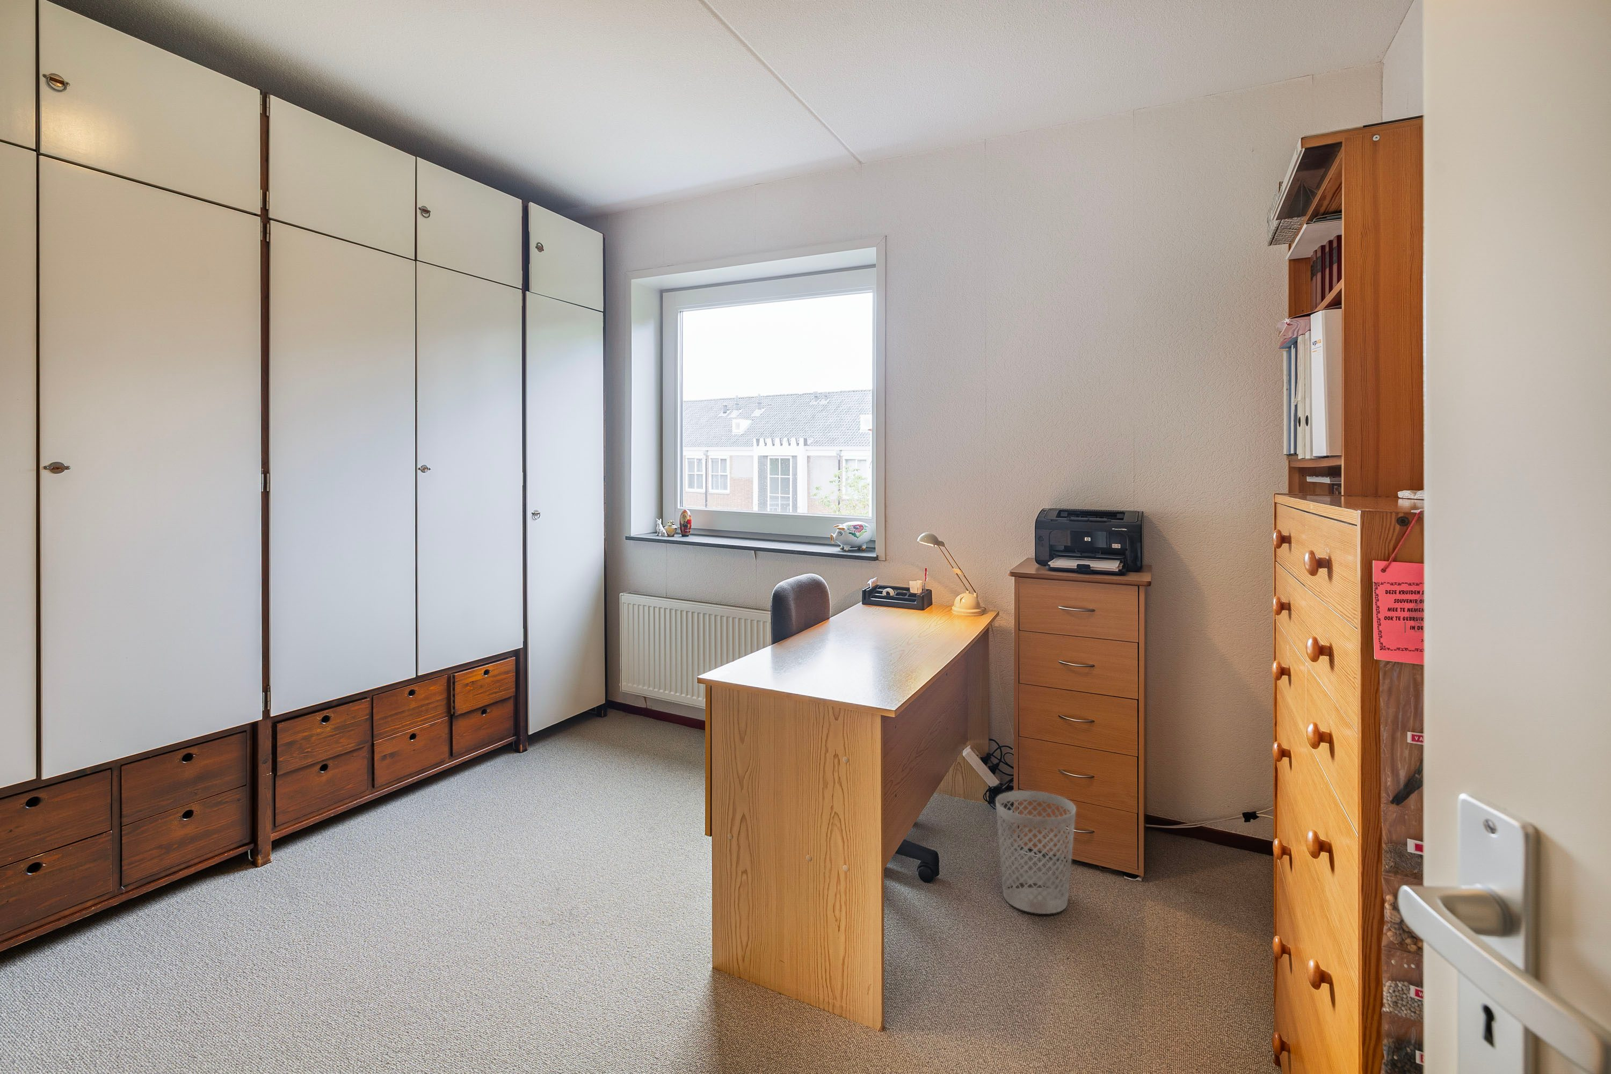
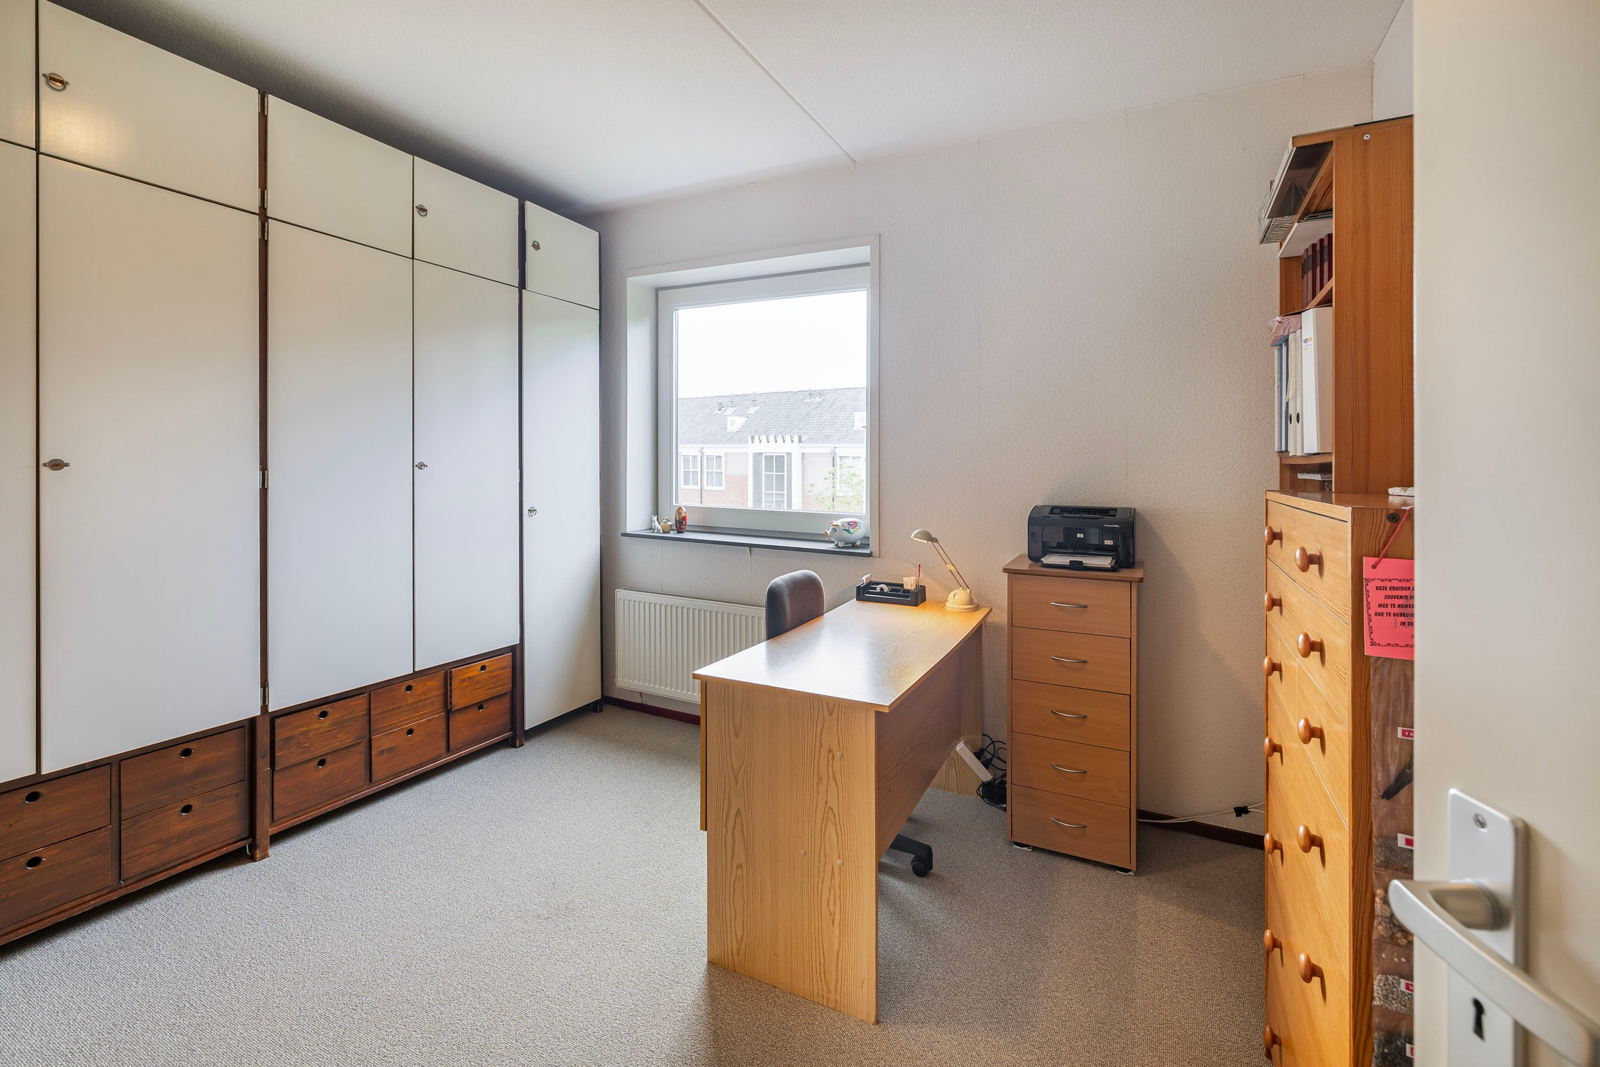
- wastebasket (1034, 851)
